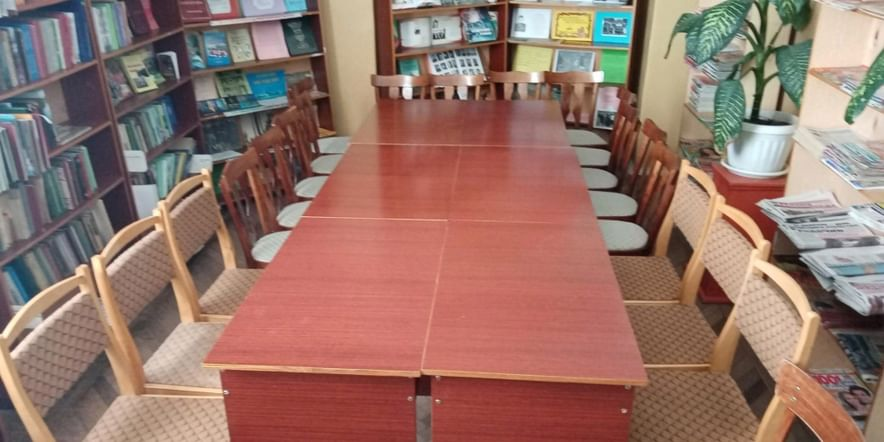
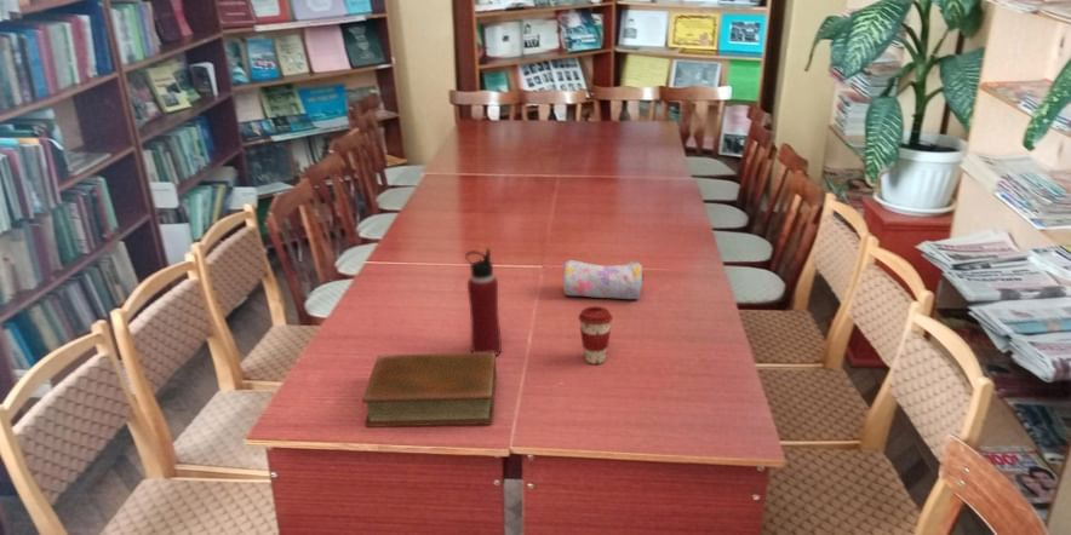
+ water bottle (483, 301)
+ coffee cup (595, 335)
+ book (433, 386)
+ pencil case (602, 280)
